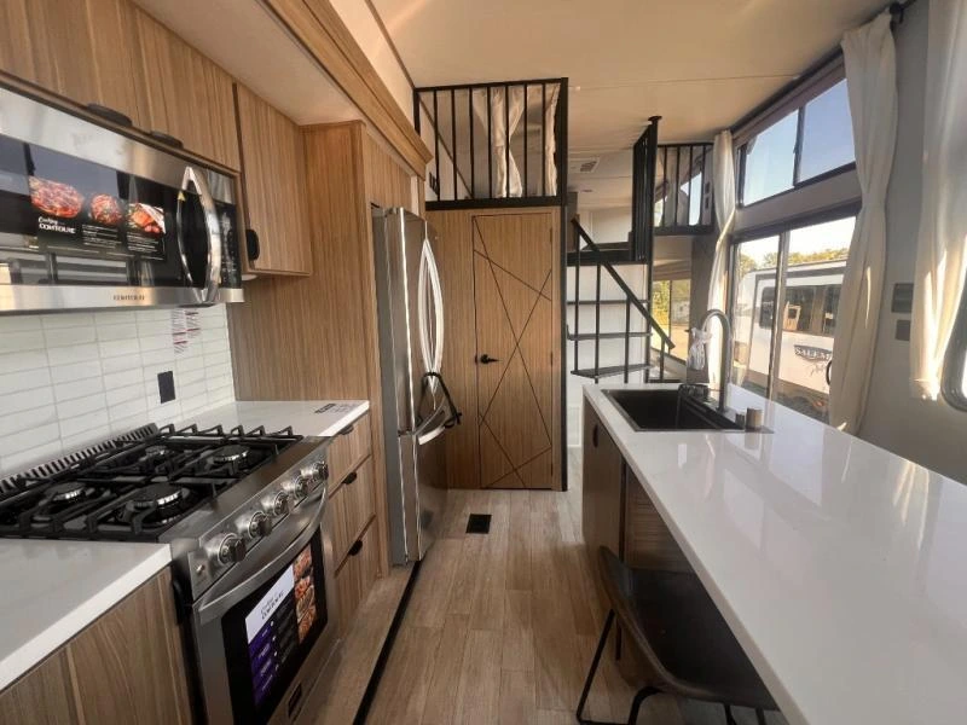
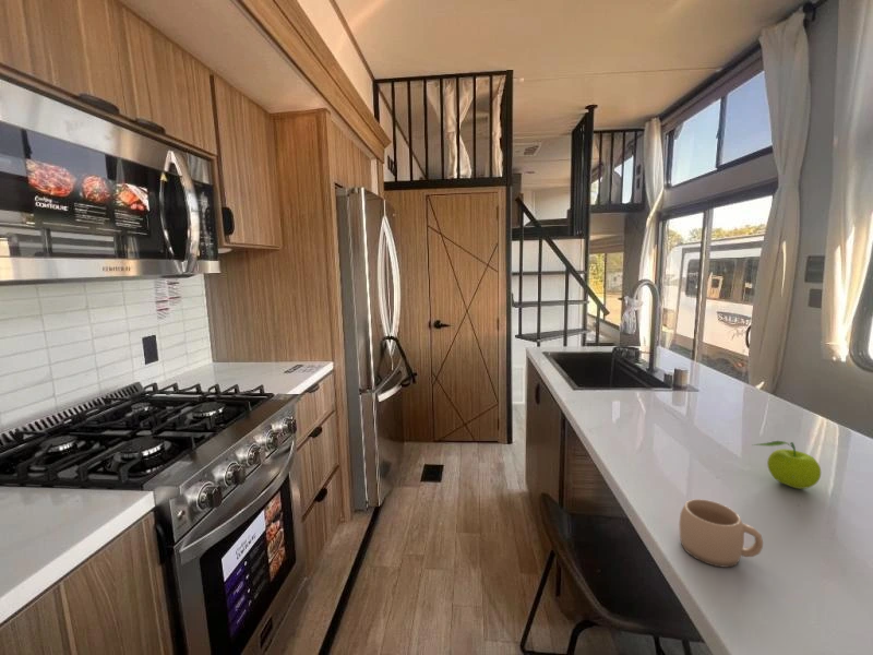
+ fruit (784, 462)
+ mug (719, 533)
